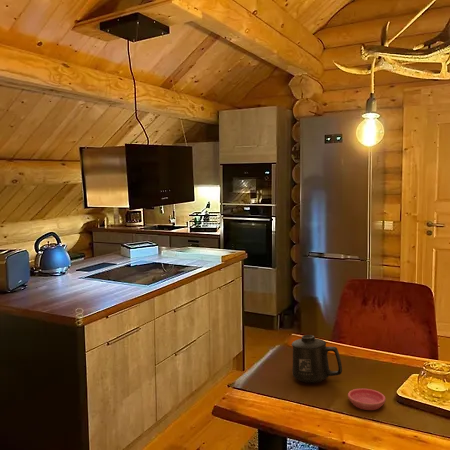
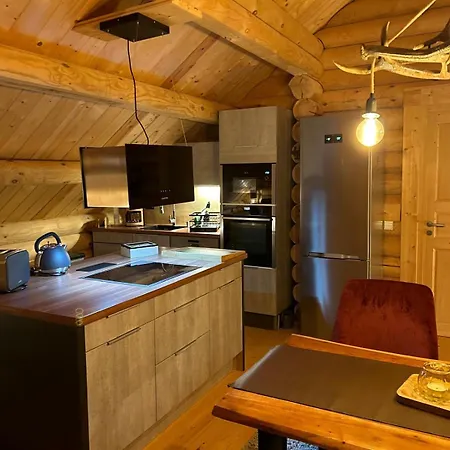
- saucer (366, 399)
- mug (315, 357)
